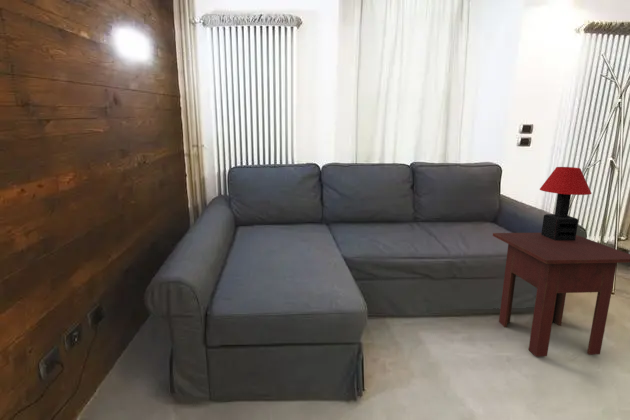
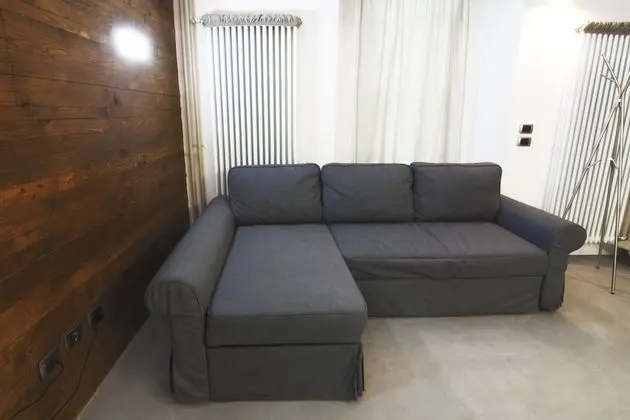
- side table (552, 292)
- table lamp (562, 203)
